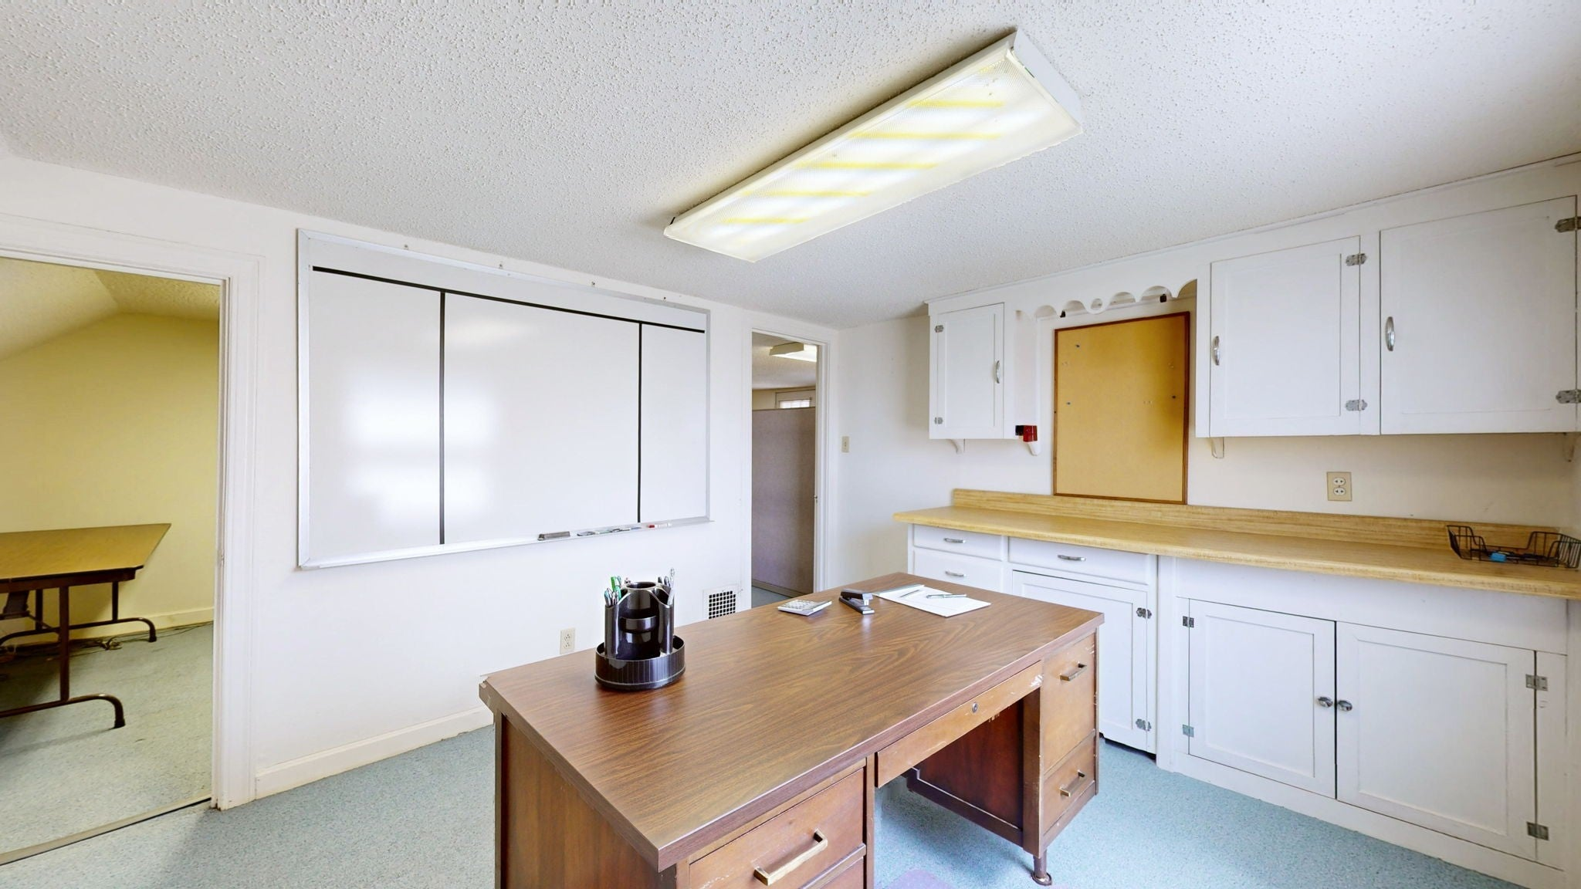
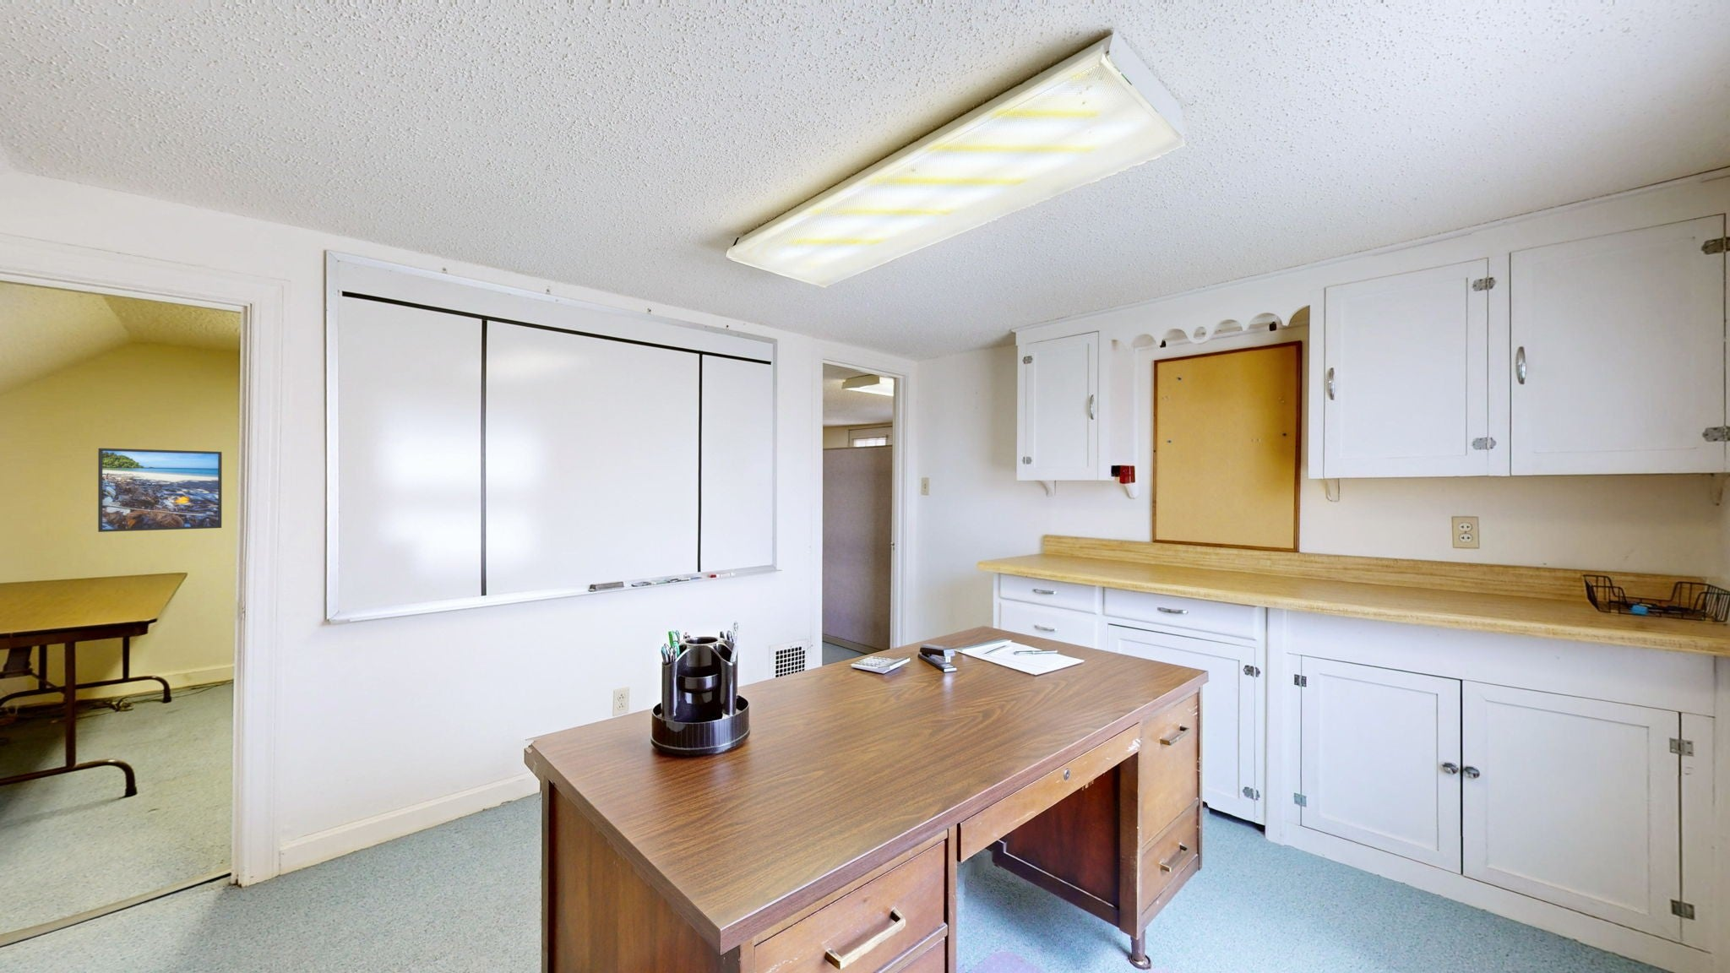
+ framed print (163, 489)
